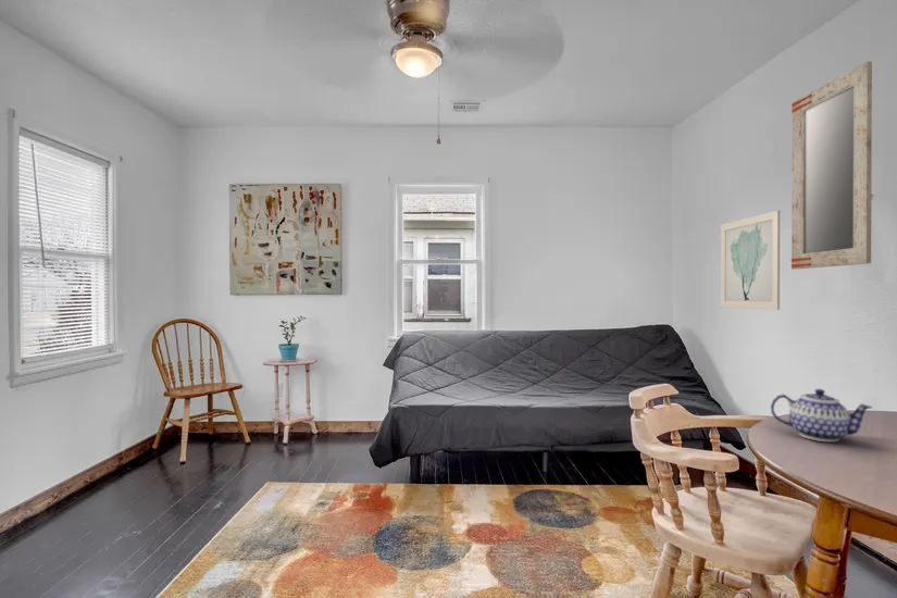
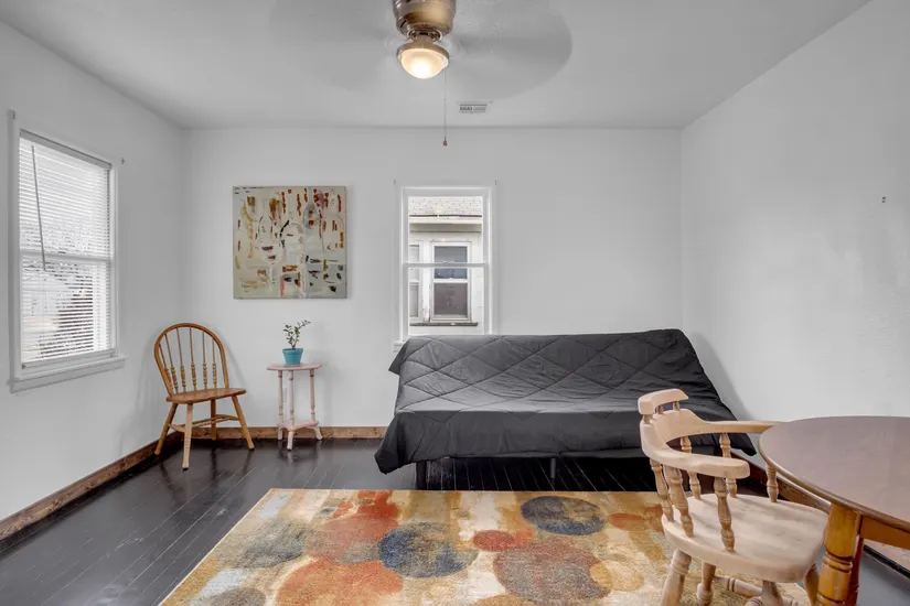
- home mirror (827, 175)
- teapot (819, 412)
- wall art (747, 263)
